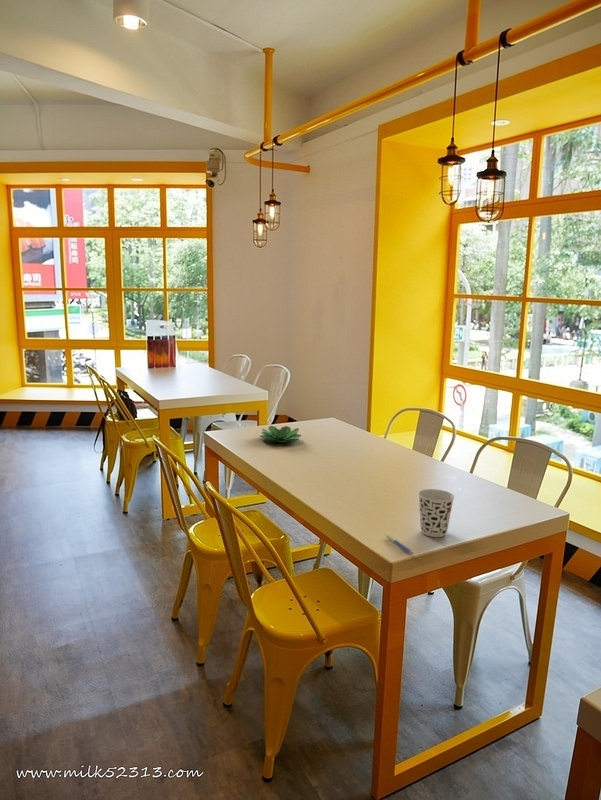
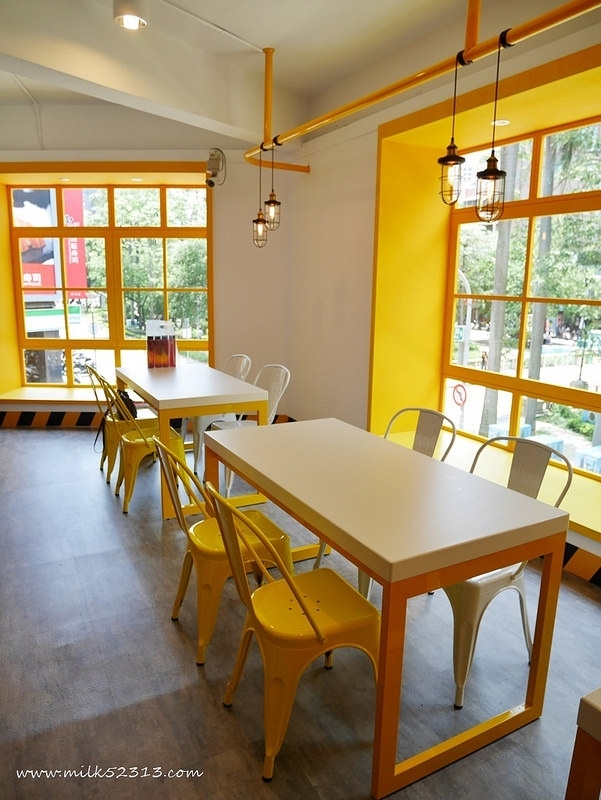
- pen (398, 543)
- cup (434, 513)
- succulent plant (280, 434)
